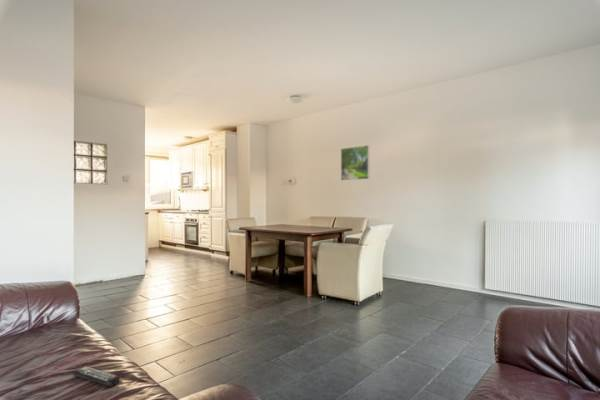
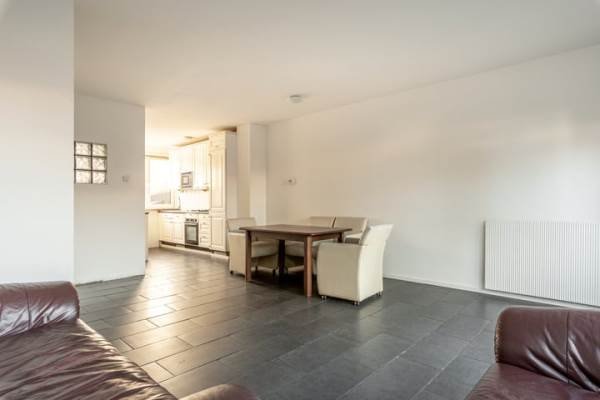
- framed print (354, 163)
- remote control (95, 376)
